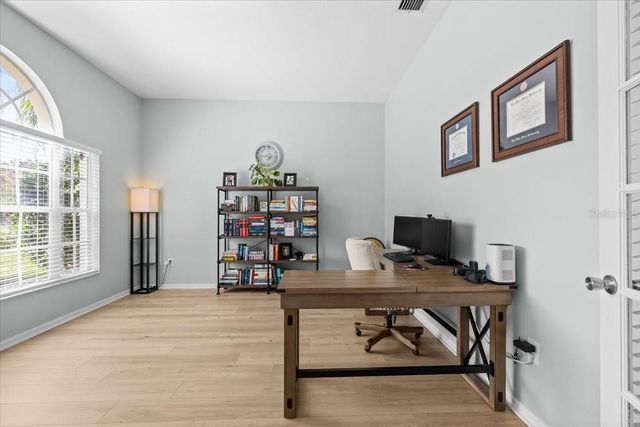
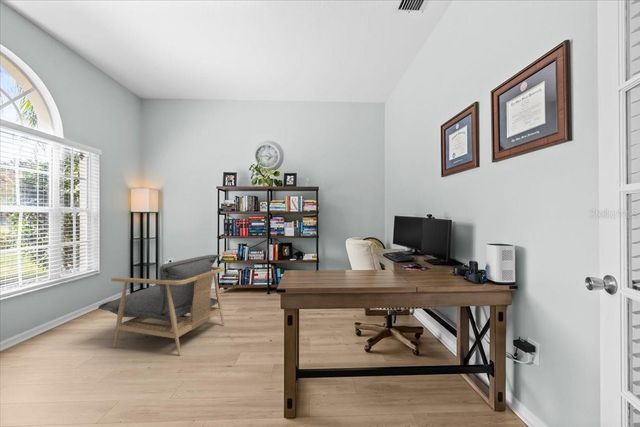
+ armchair (167, 296)
